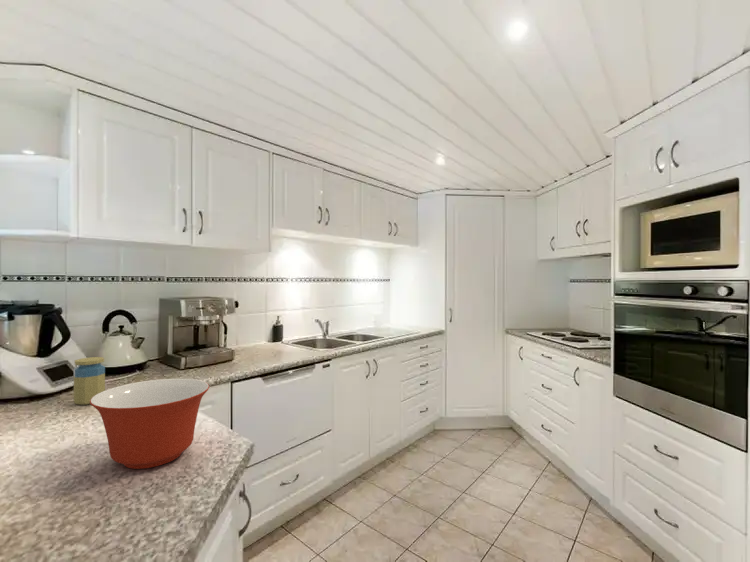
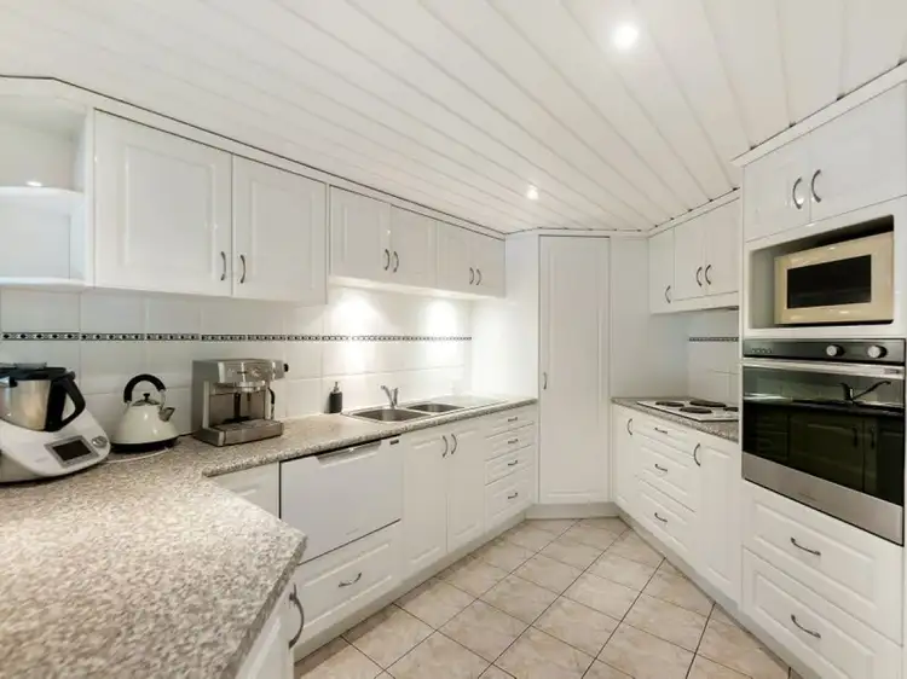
- jar (89, 380)
- mixing bowl (153, 423)
